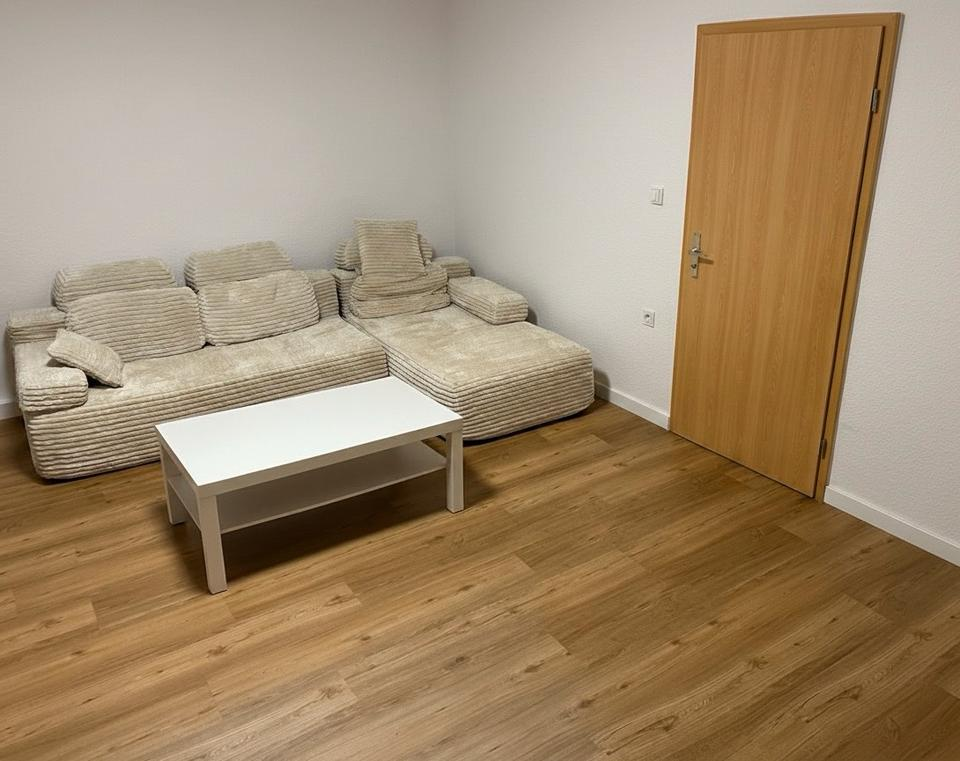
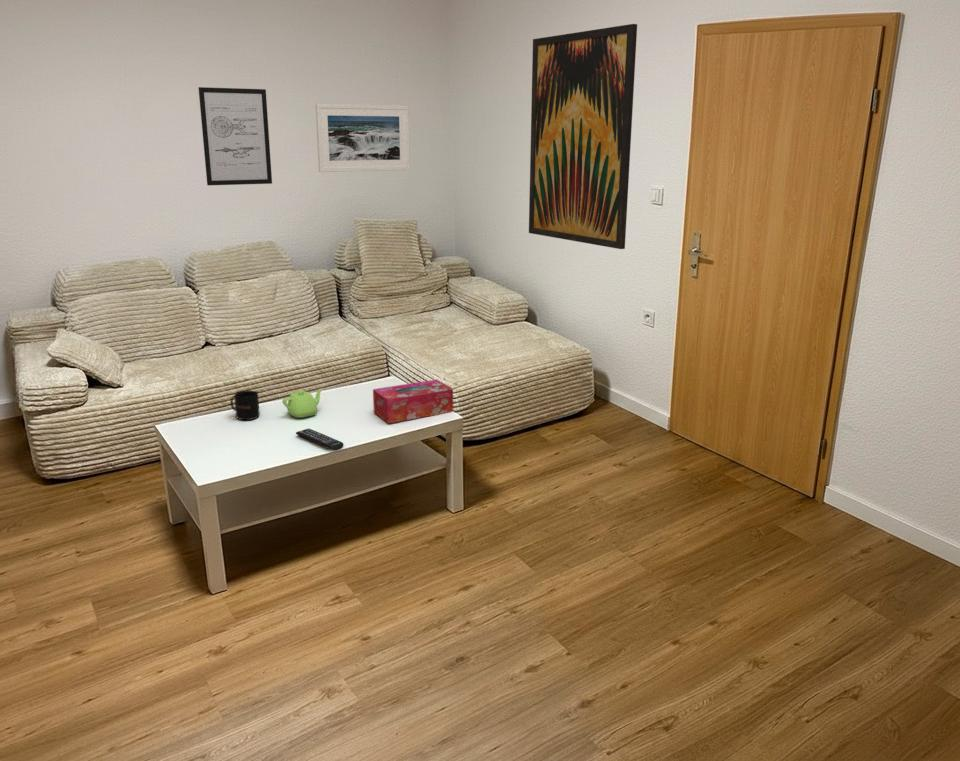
+ remote control (319, 439)
+ wall art (577, 140)
+ teapot (303, 402)
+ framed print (364, 138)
+ mug (244, 404)
+ tissue box (413, 400)
+ wall art (236, 137)
